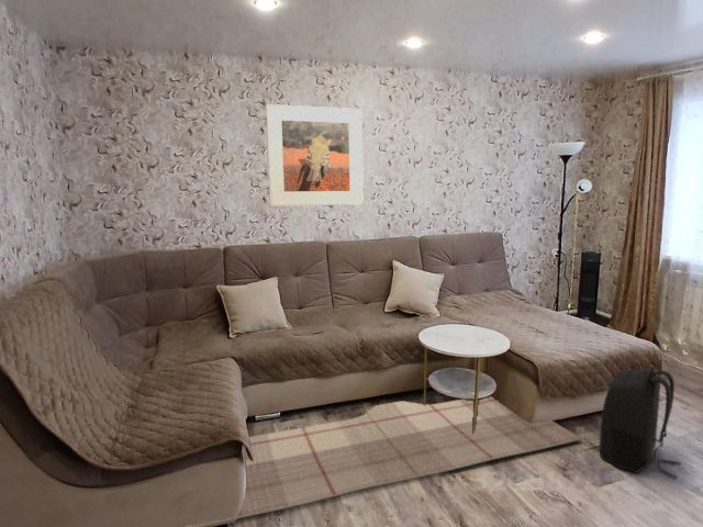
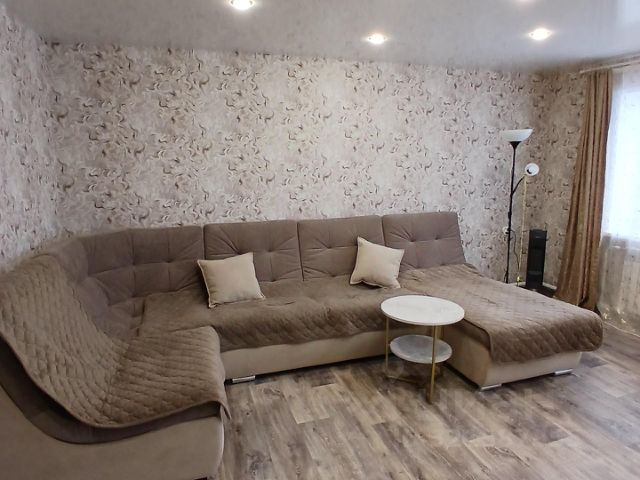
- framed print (316, 156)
- rug (350, 444)
- backpack (641, 413)
